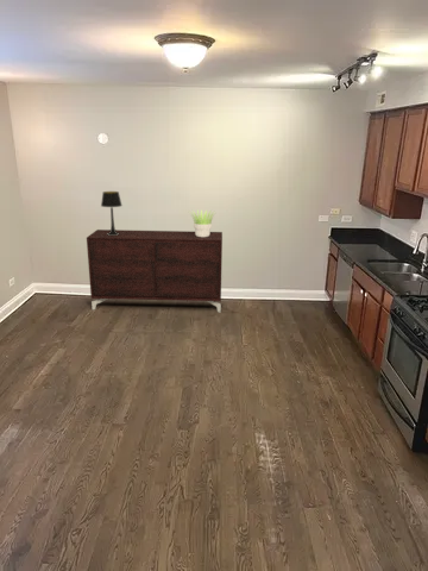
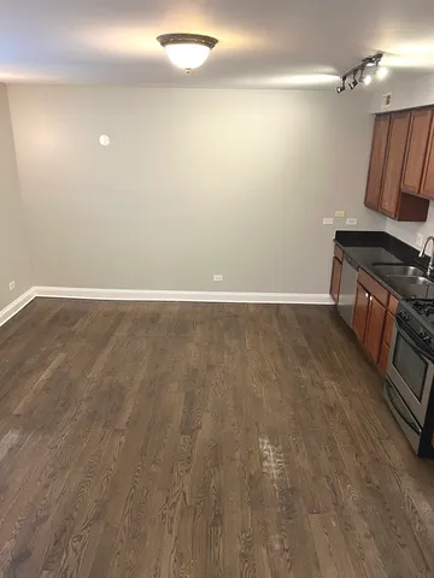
- table lamp (112, 213)
- potted plant (202, 222)
- sideboard (157, 270)
